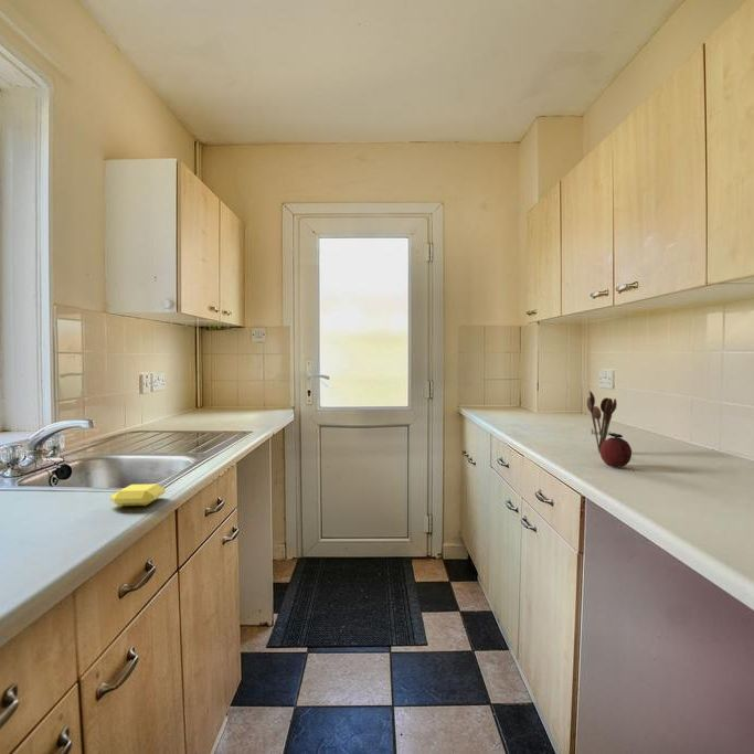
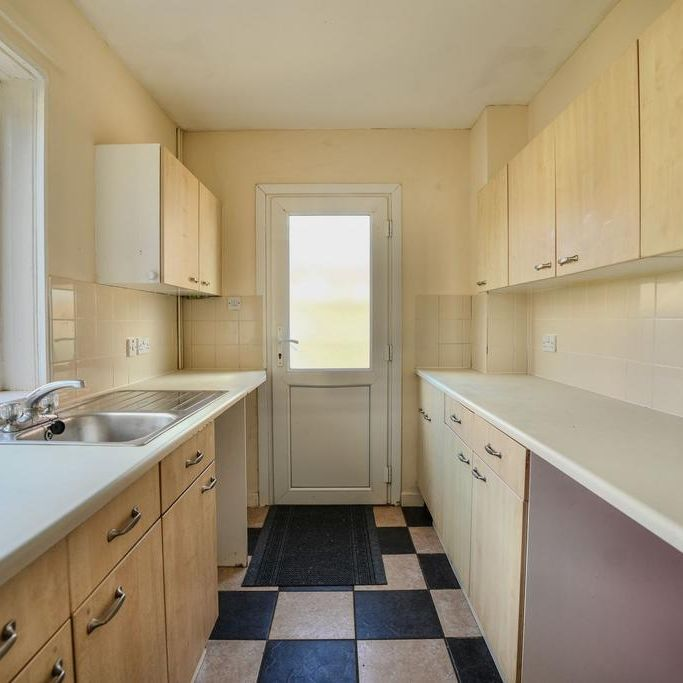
- soap bar (138, 495)
- fruit (615, 449)
- utensil holder (598, 422)
